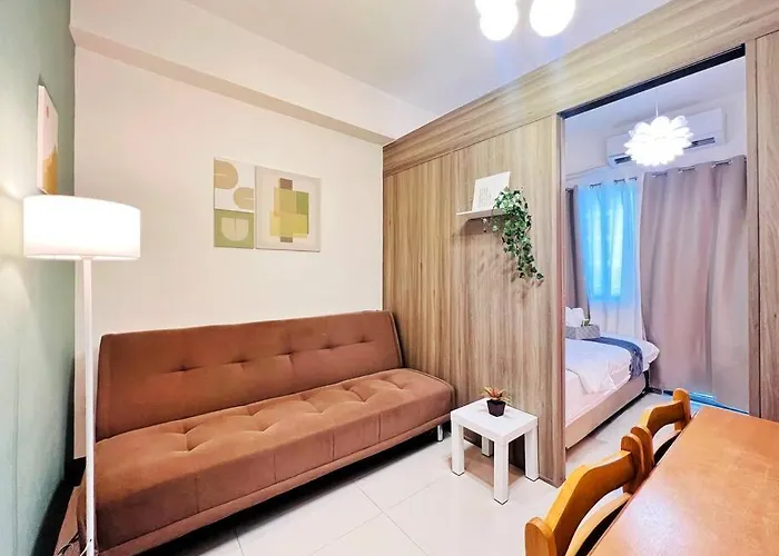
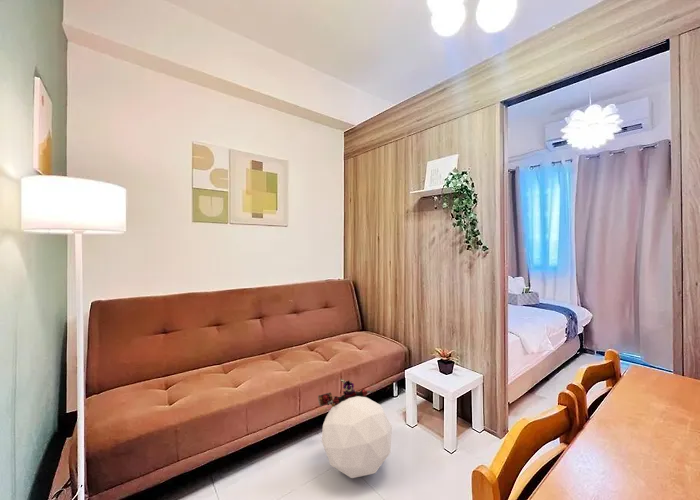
+ pouf (355, 422)
